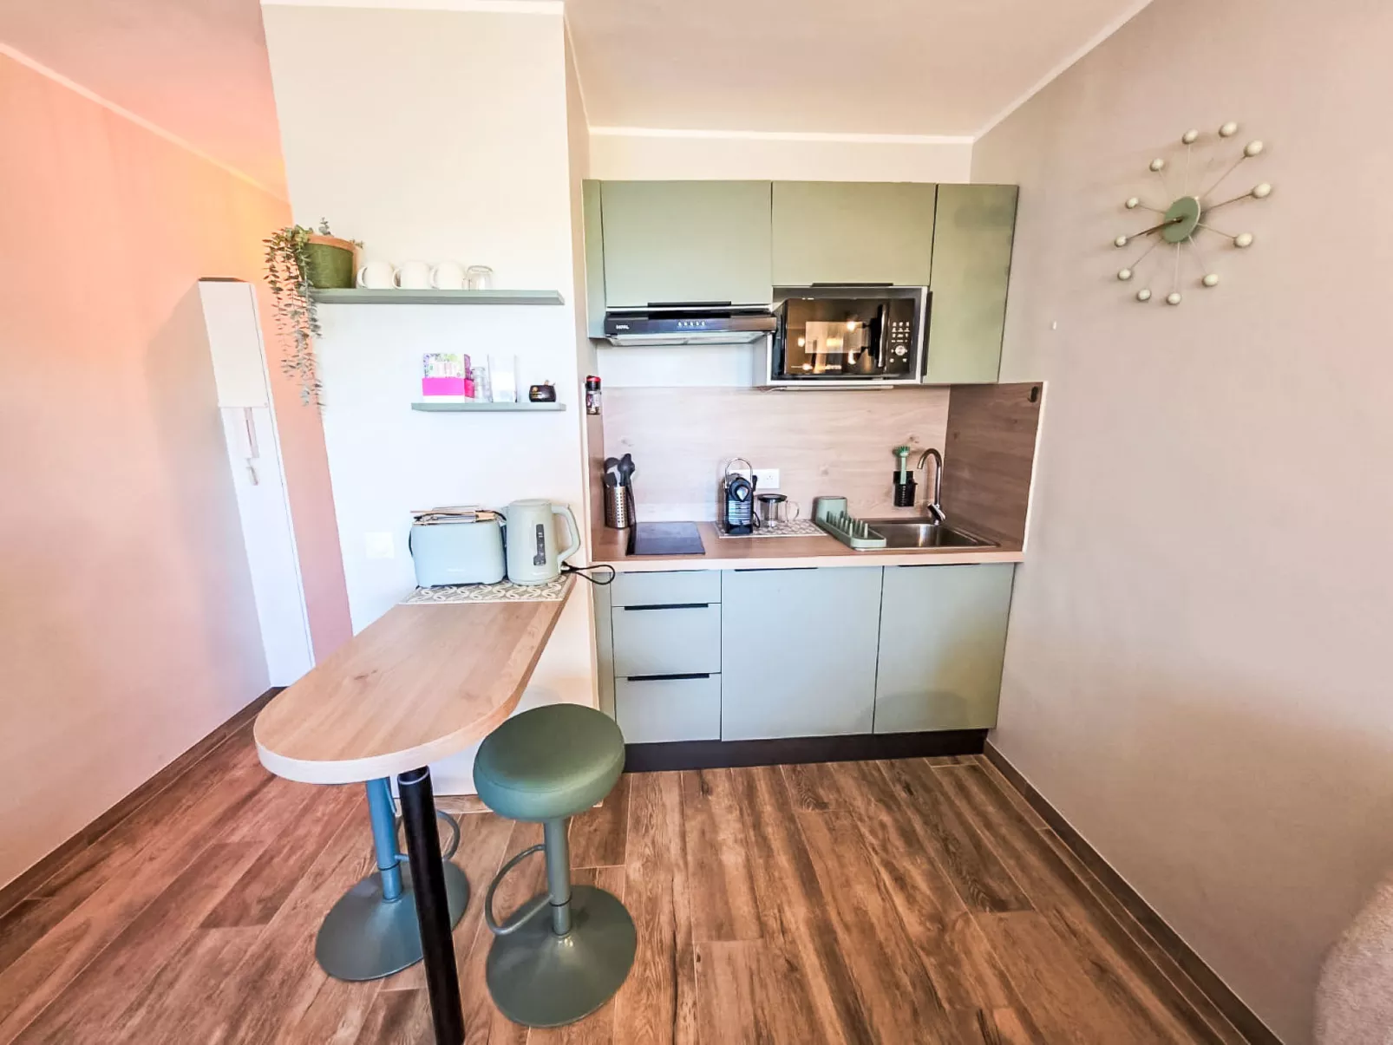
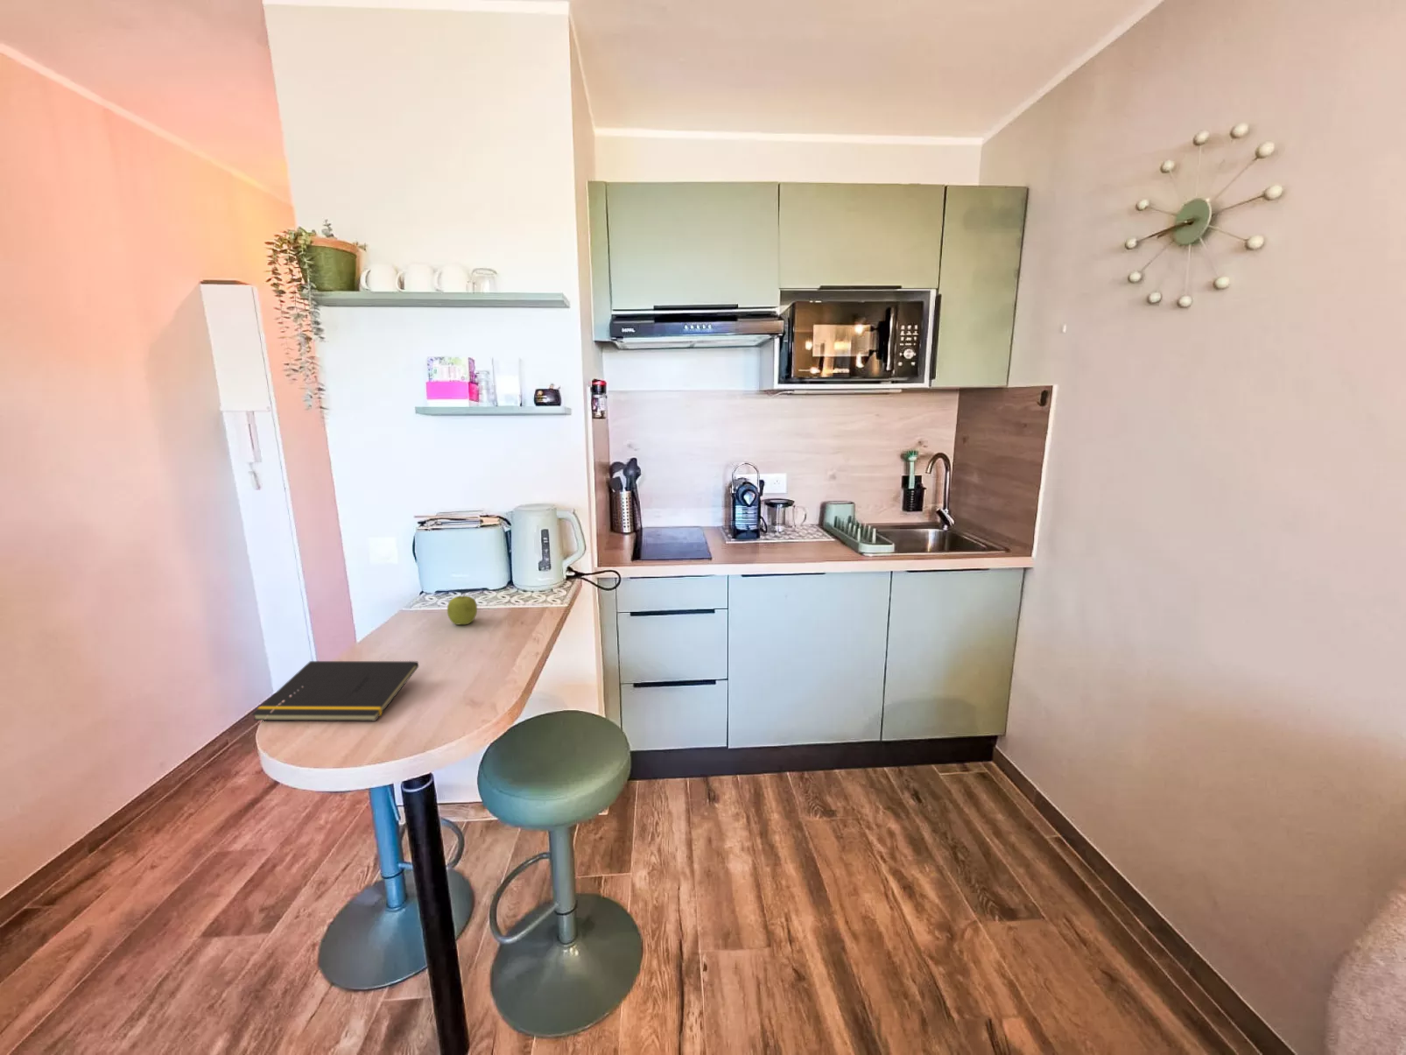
+ notepad (340, 688)
+ fruit (462, 608)
